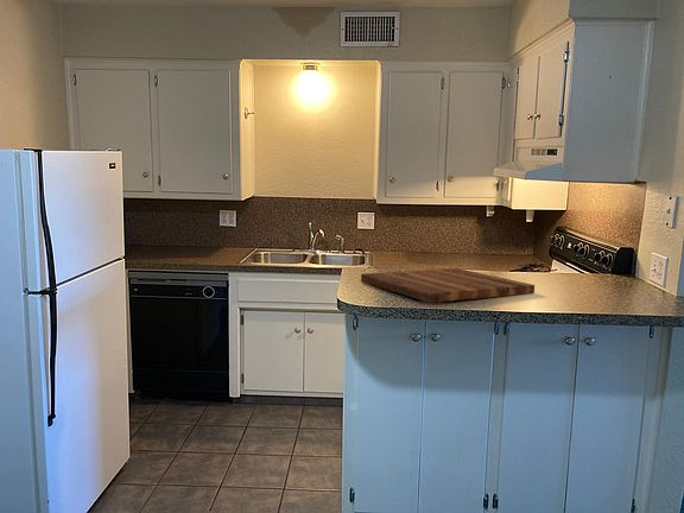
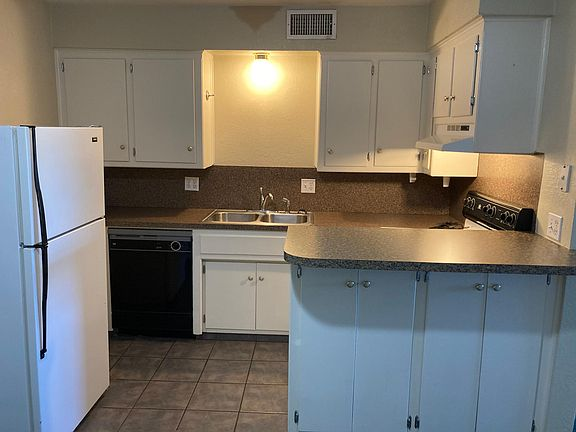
- cutting board (444, 283)
